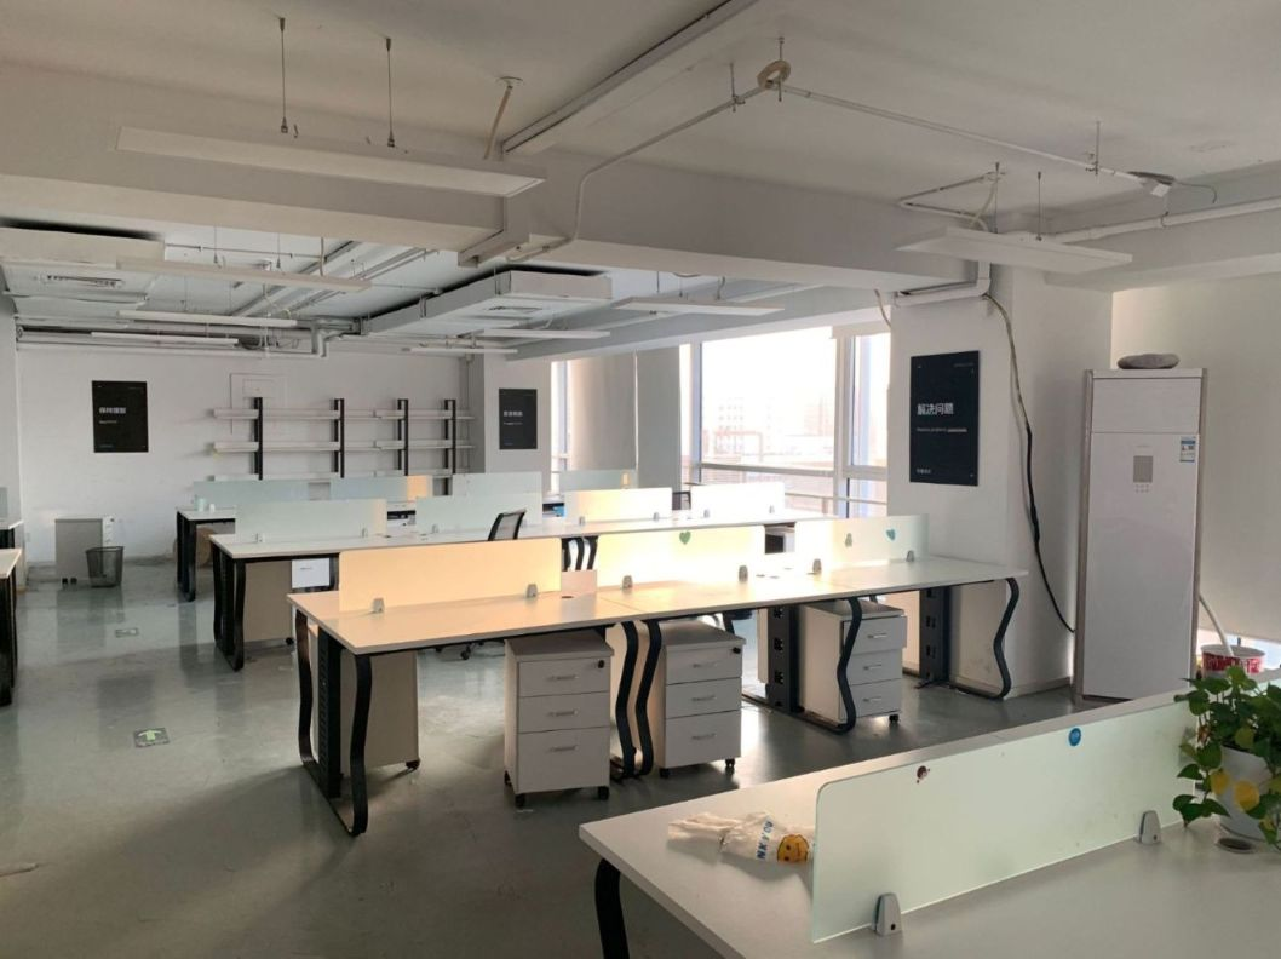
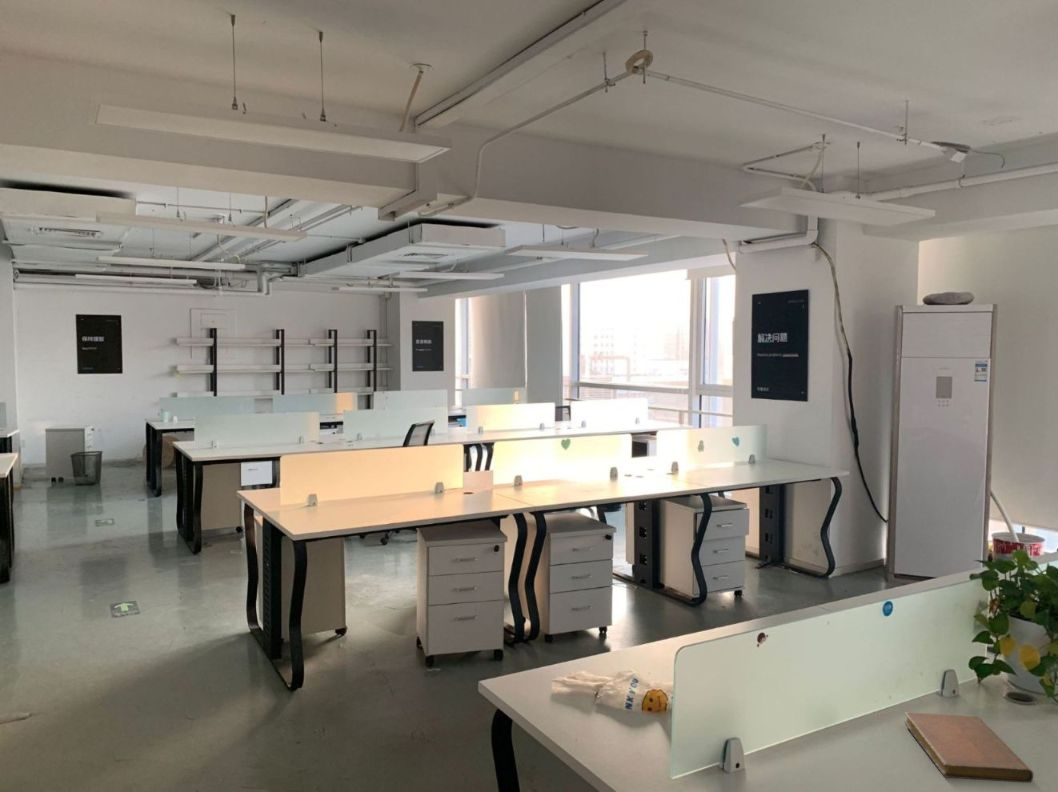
+ notebook (963, 744)
